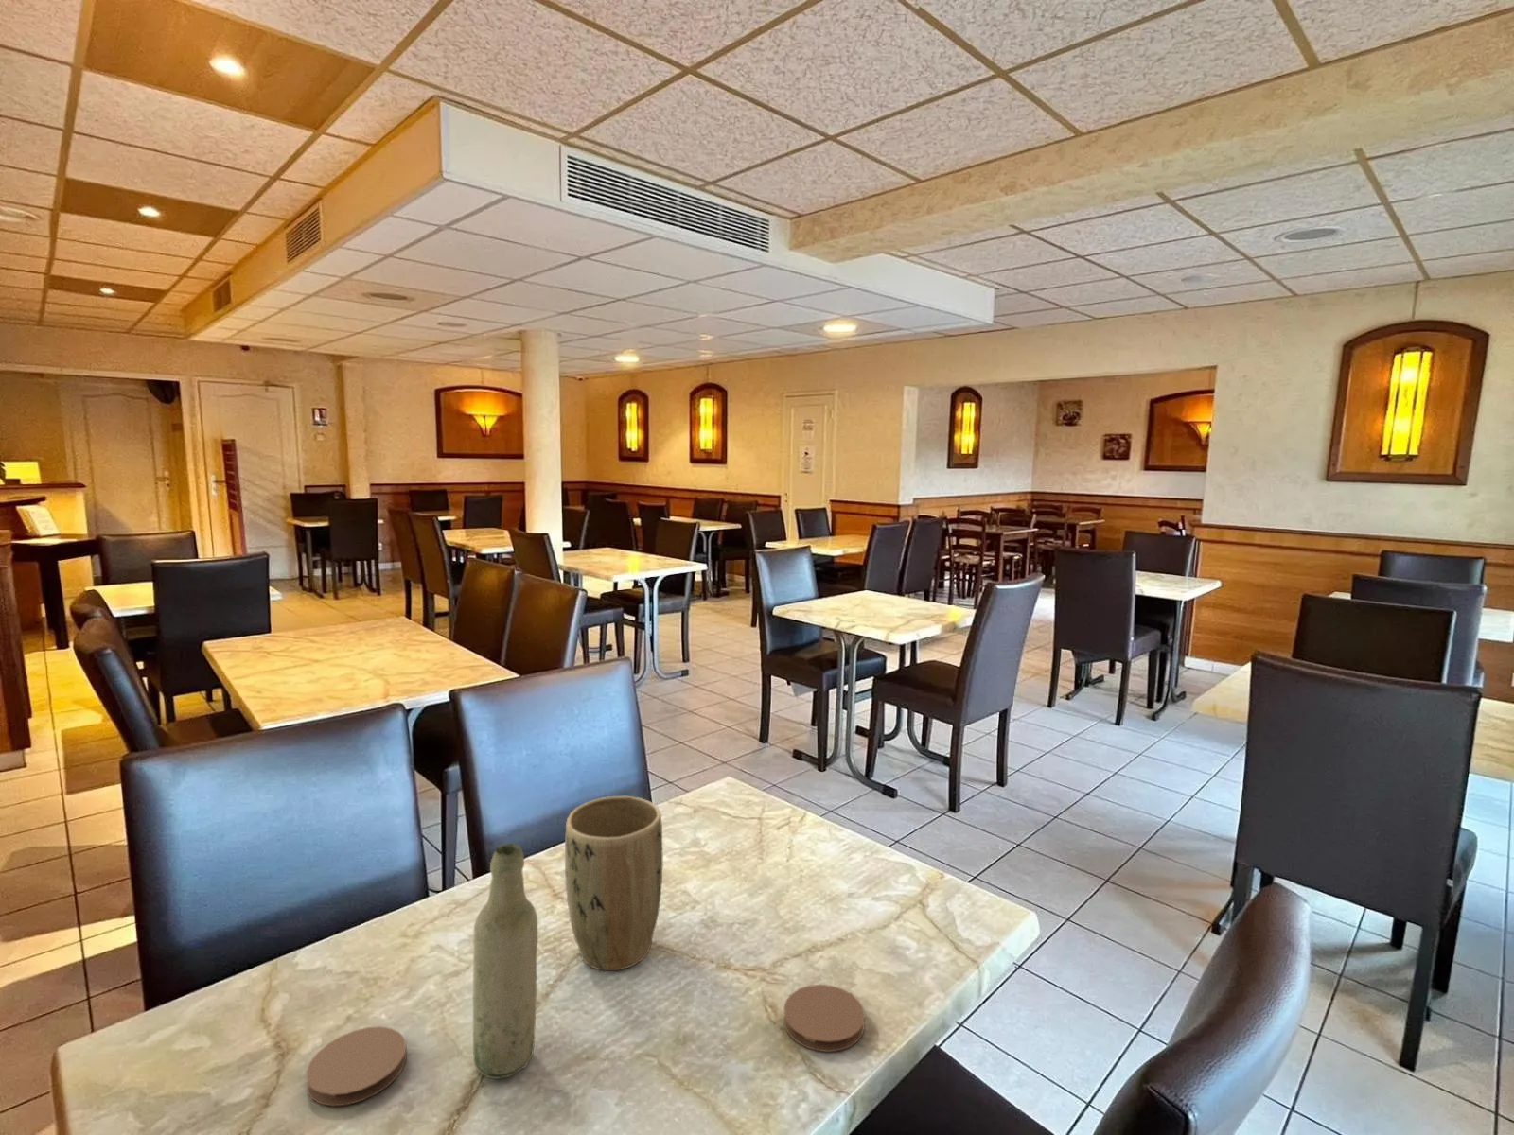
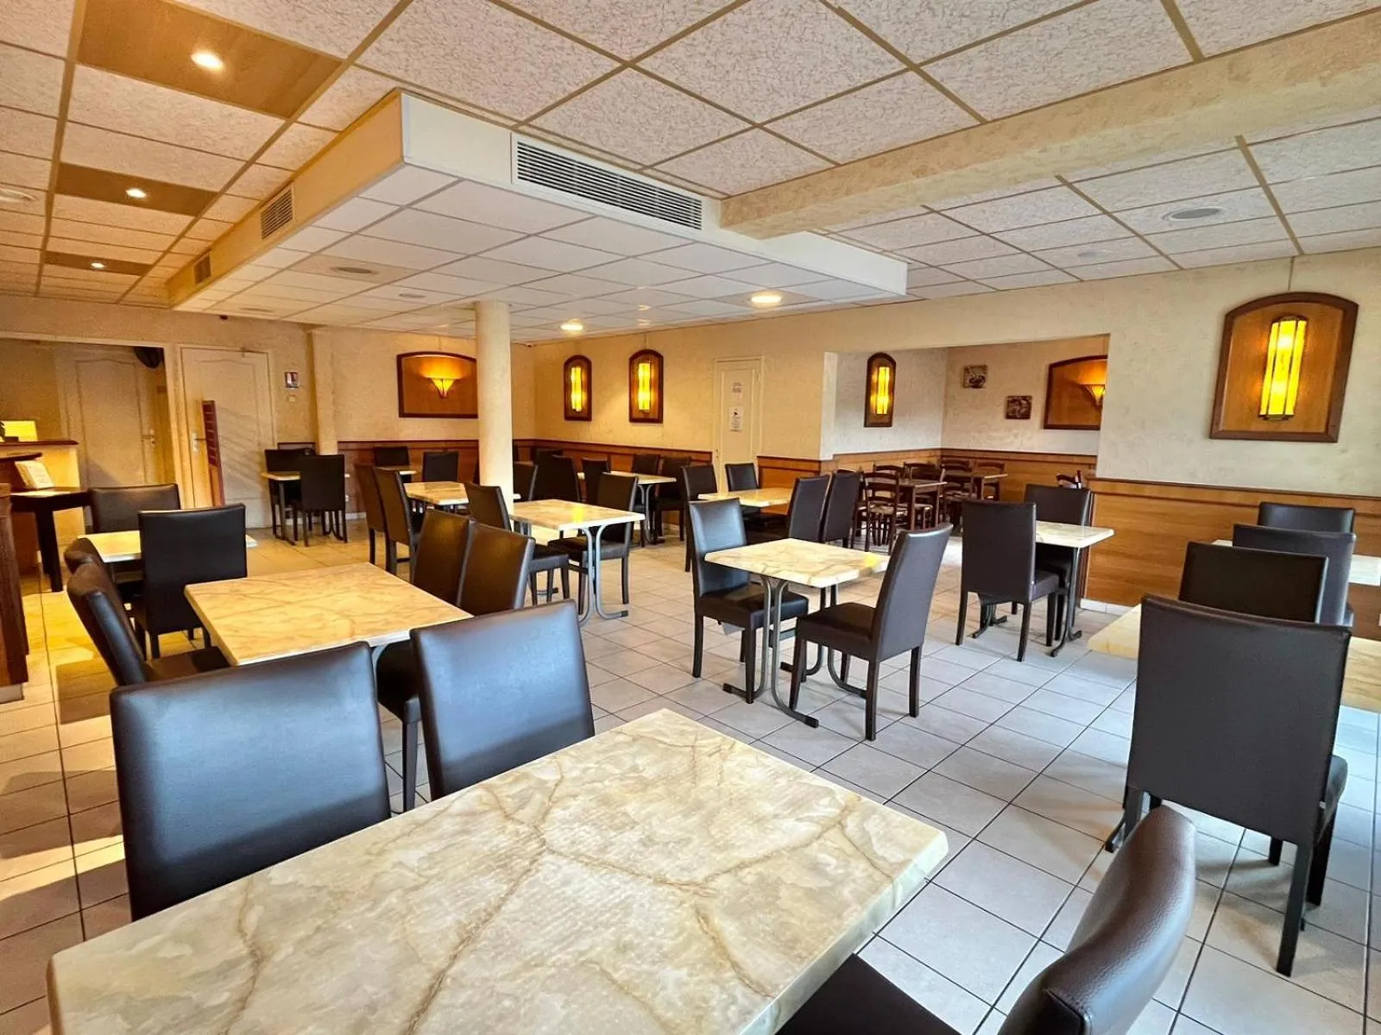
- plant pot (614, 882)
- coaster (358, 1063)
- bottle (504, 956)
- coaster (824, 1016)
